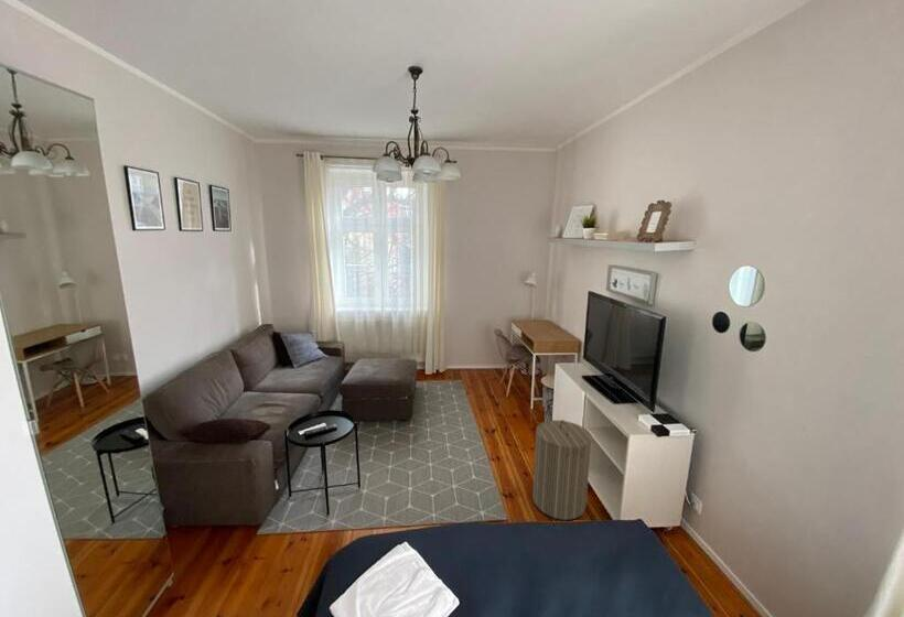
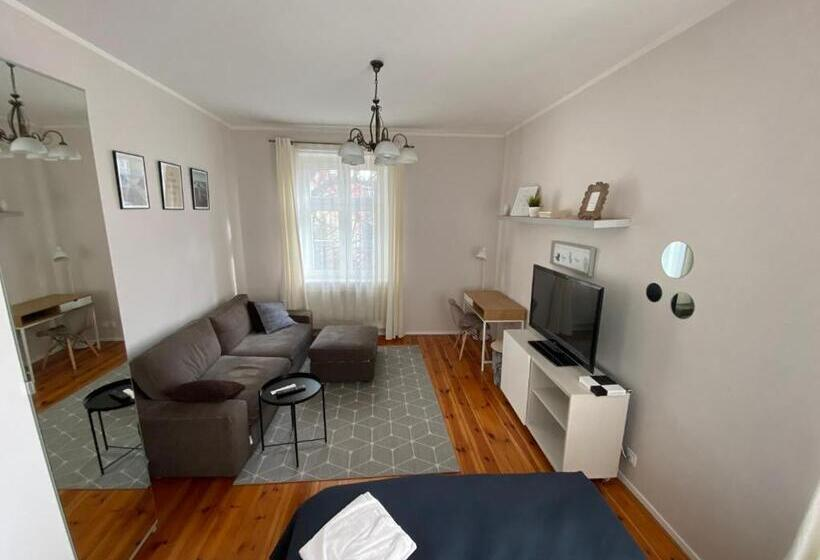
- laundry hamper (561, 462)
